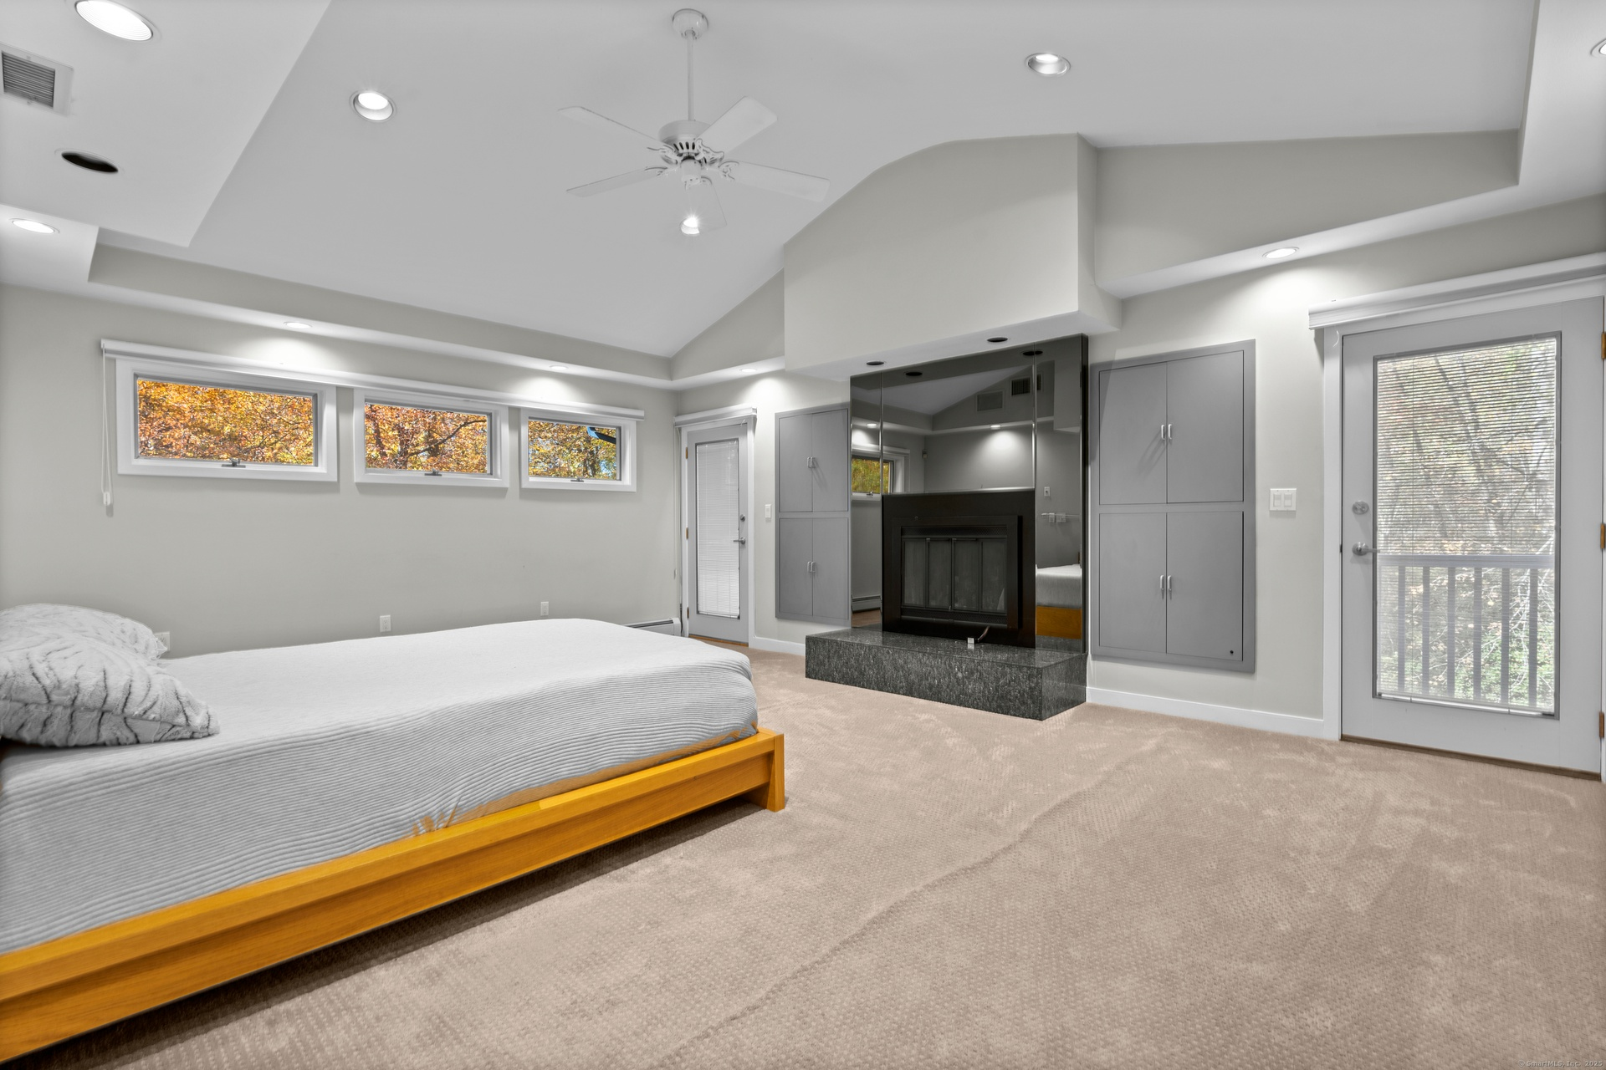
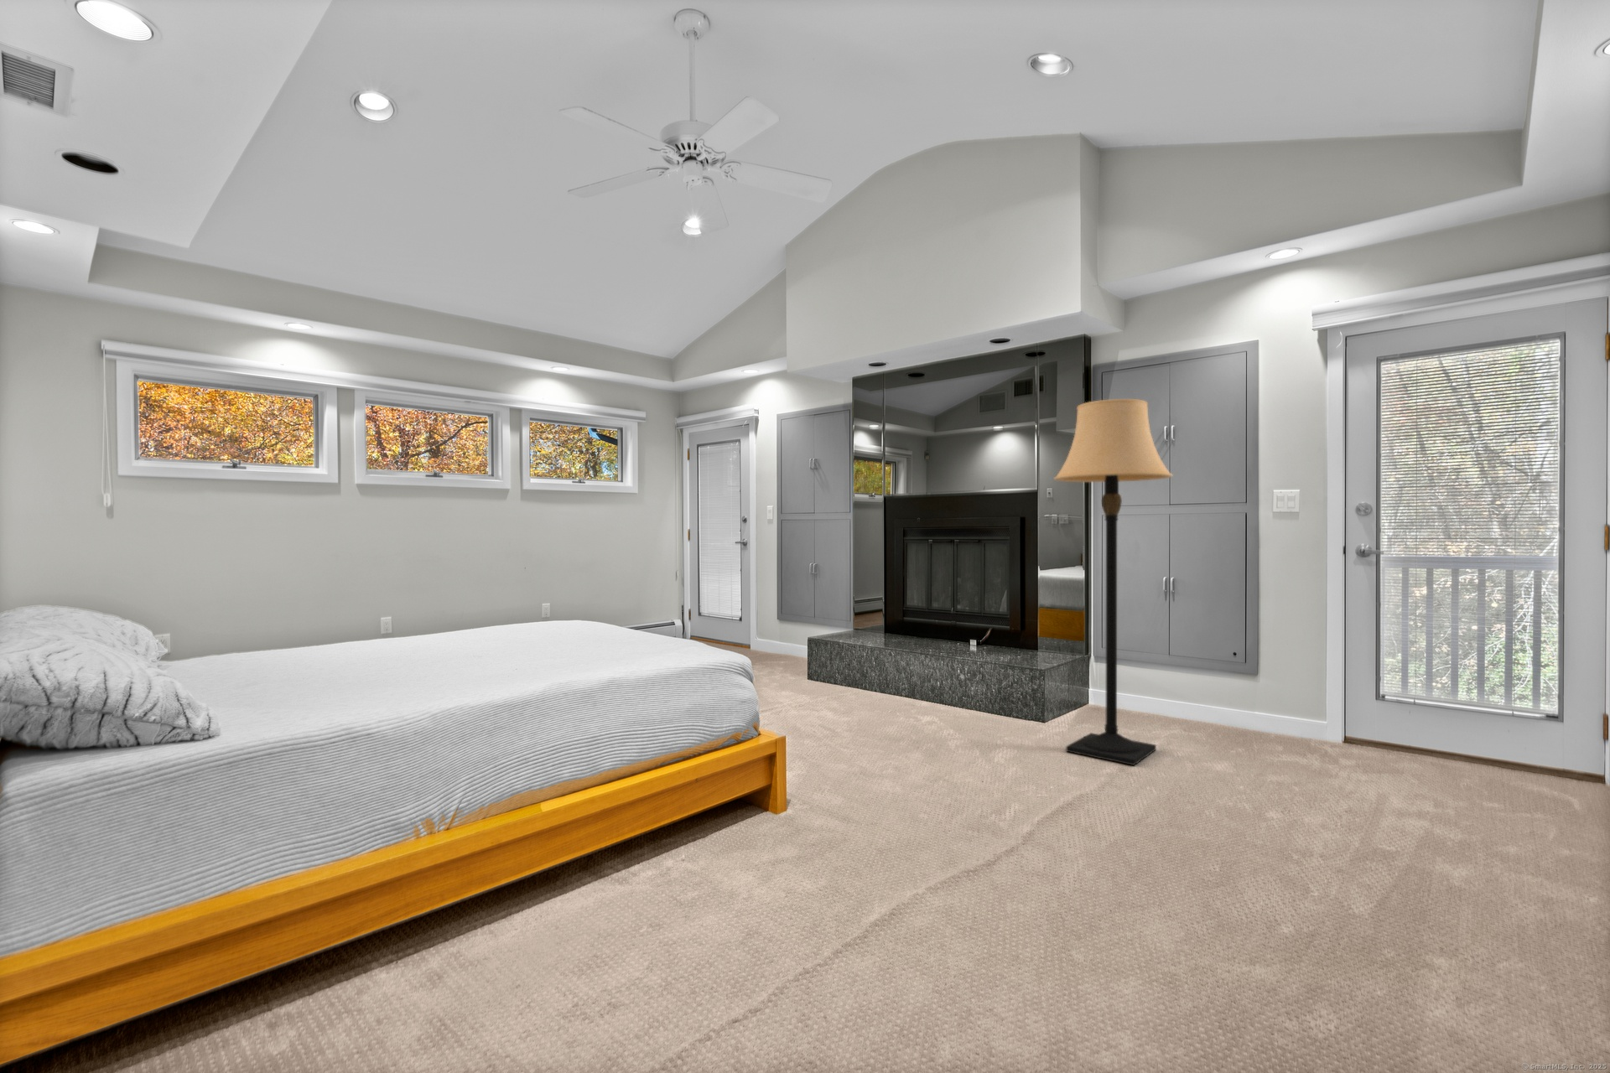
+ lamp (1110, 577)
